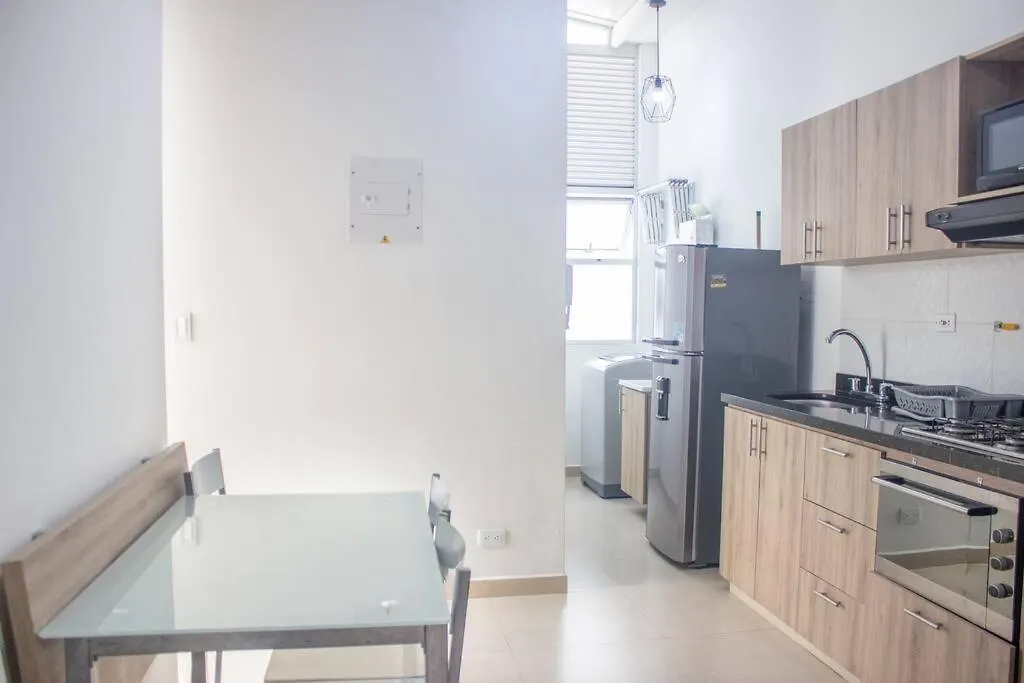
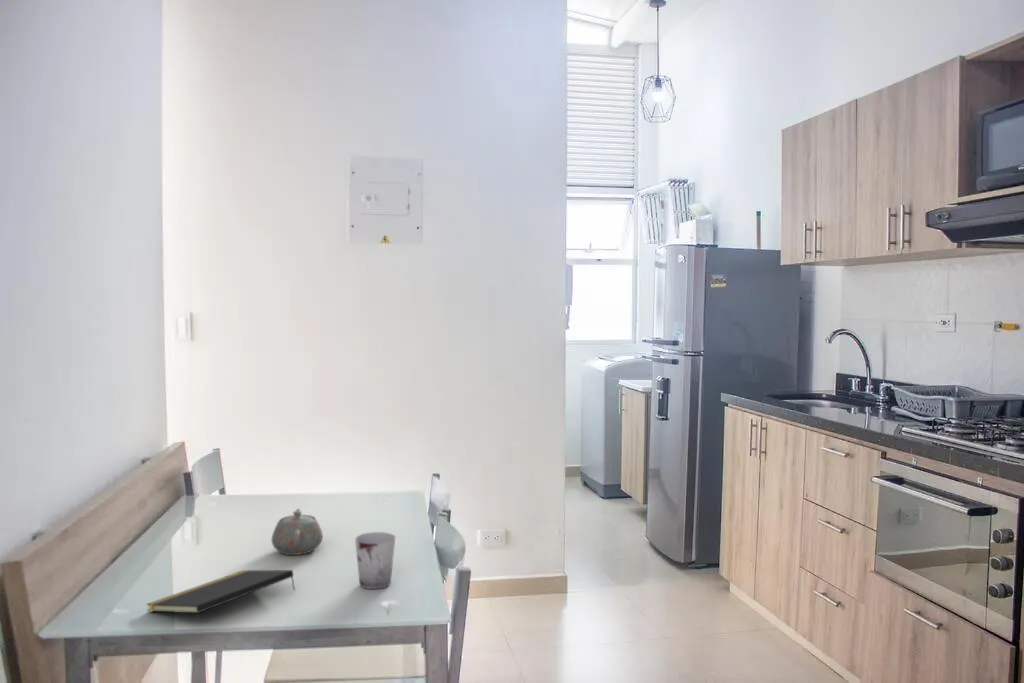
+ cup (376, 563)
+ teapot (297, 530)
+ notepad (222, 589)
